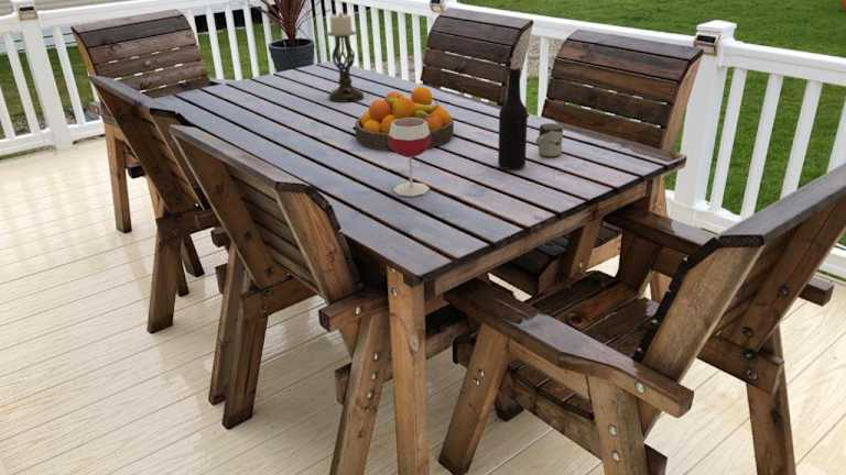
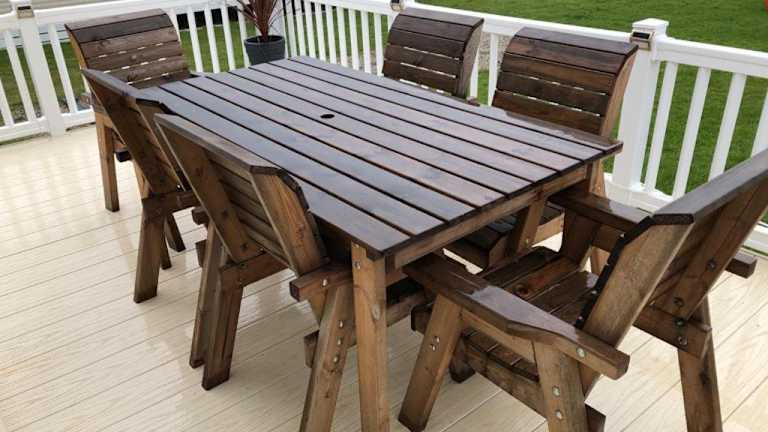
- fruit bowl (403, 113)
- wineglass (410, 156)
- cup (547, 141)
- candle holder (343, 55)
- bottle (512, 118)
